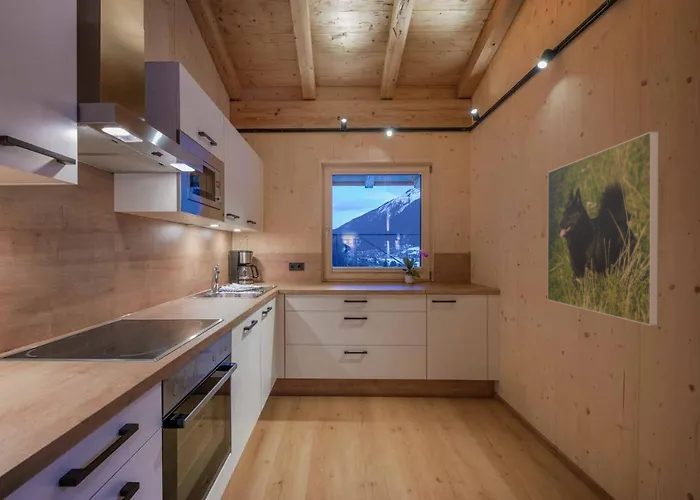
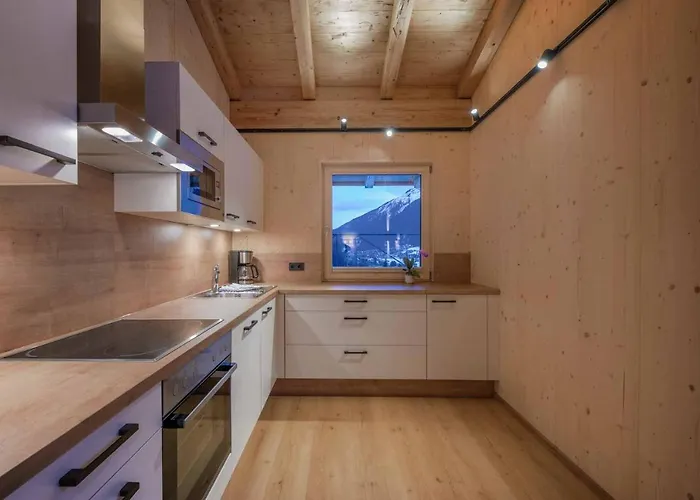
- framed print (591, 233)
